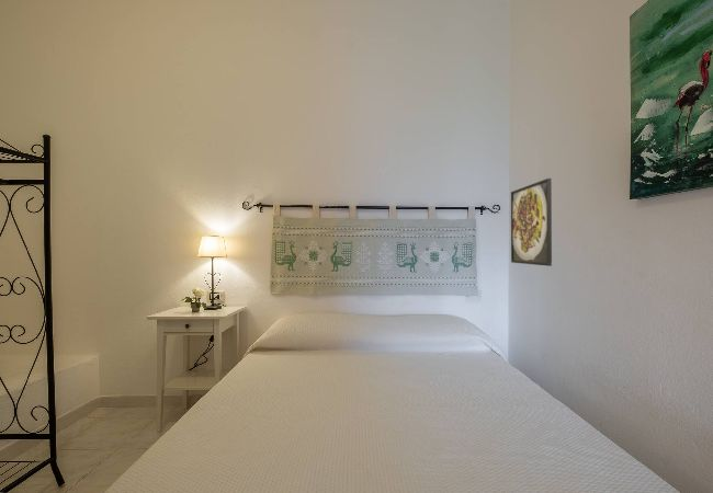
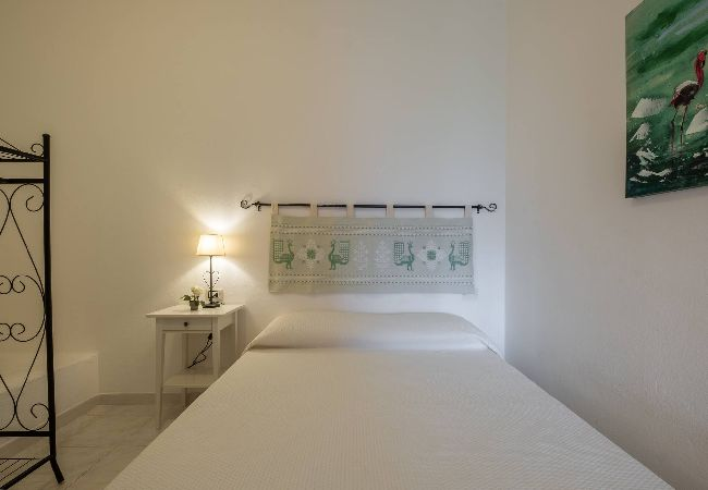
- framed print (529, 225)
